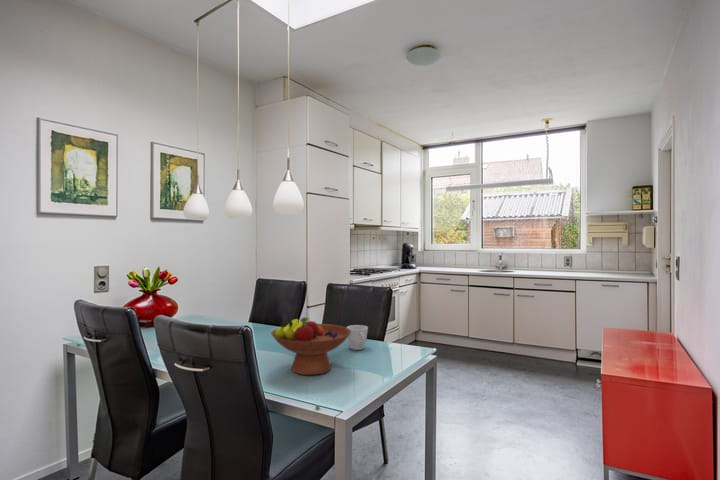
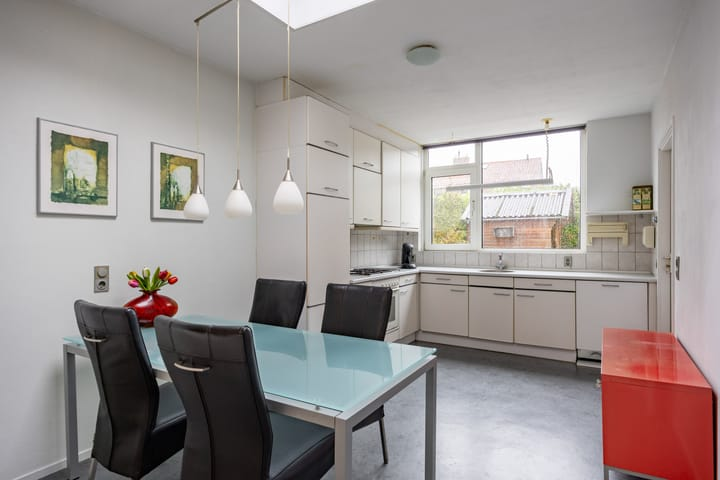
- mug (358, 338)
- fruit bowl (311, 343)
